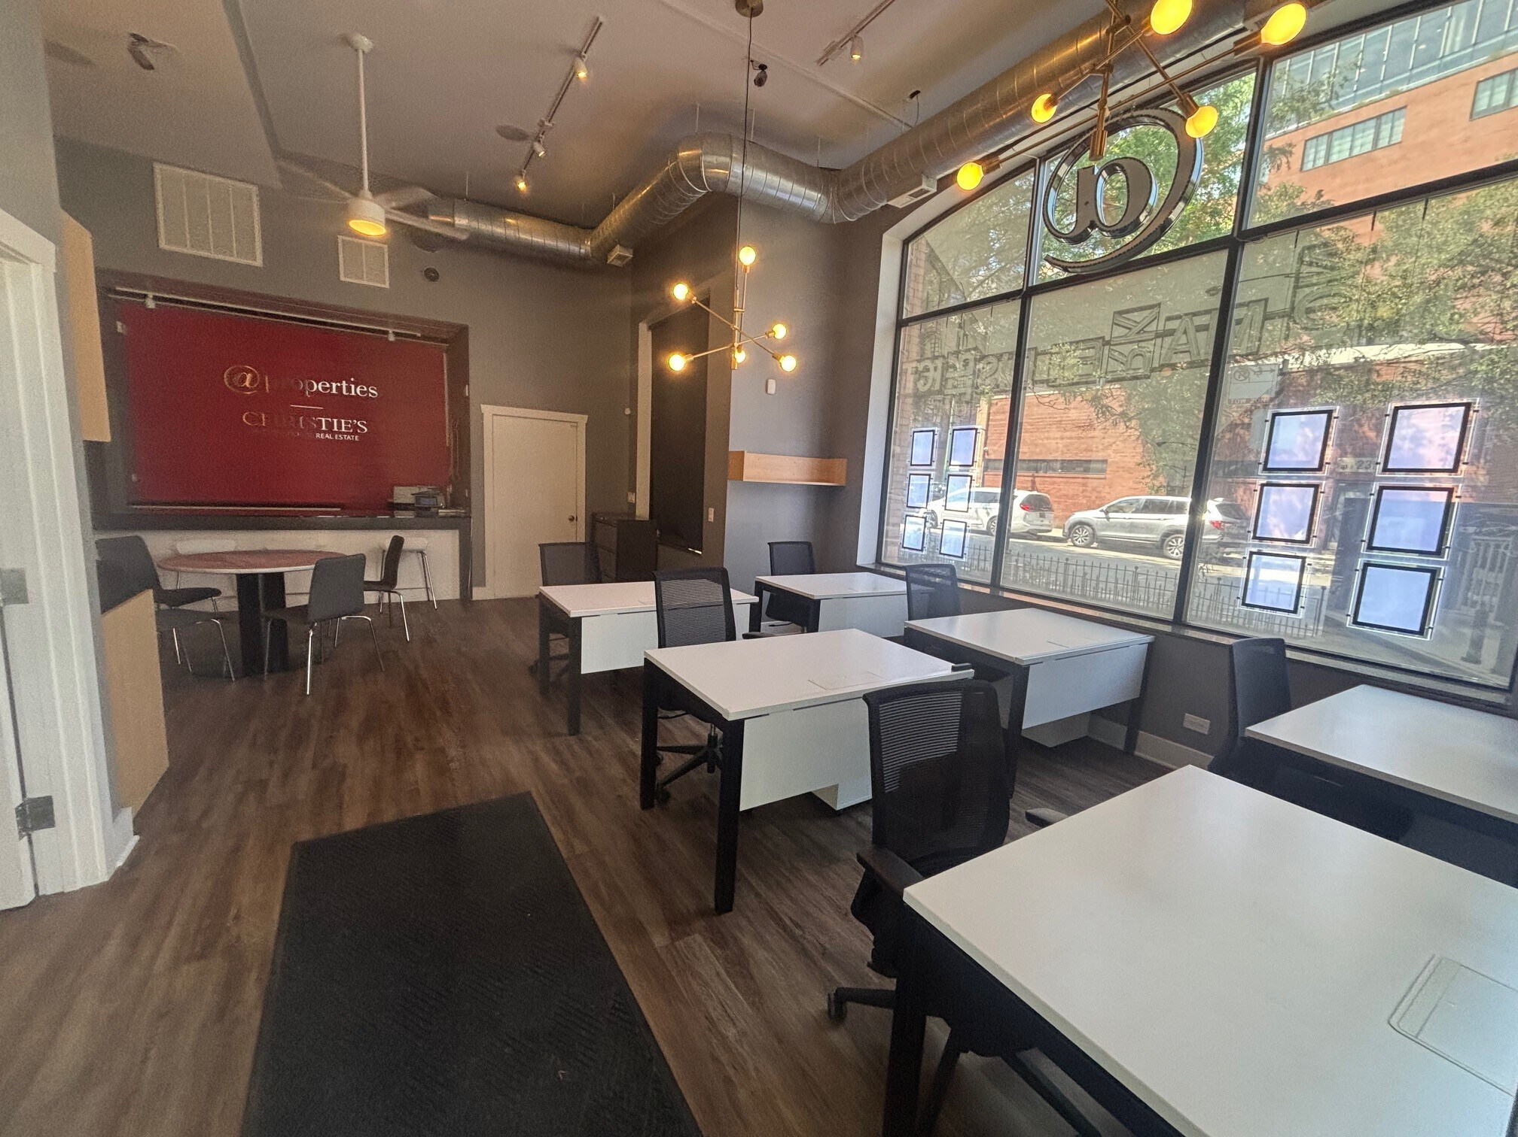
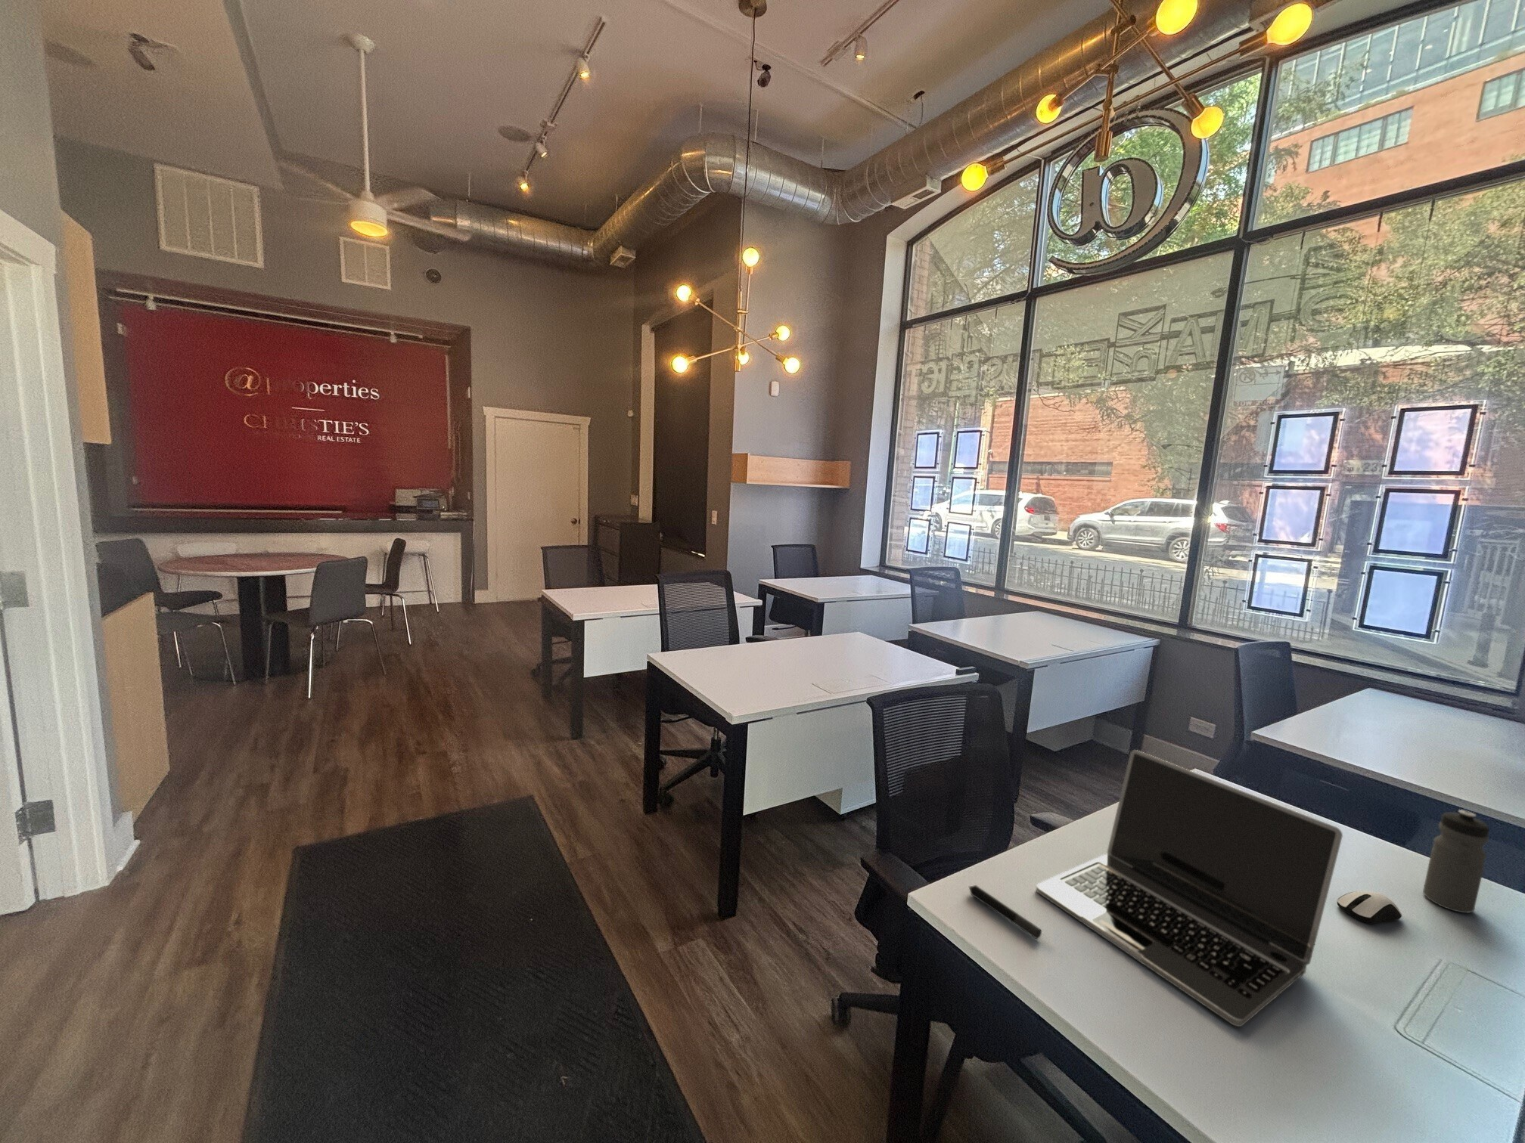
+ pen (1001, 909)
+ water bottle (1457, 857)
+ laptop (1176, 863)
+ computer mouse (1370, 903)
